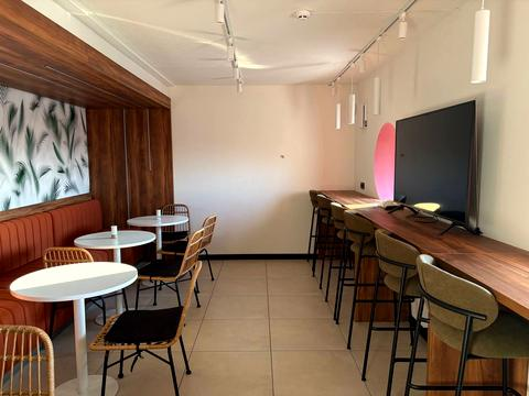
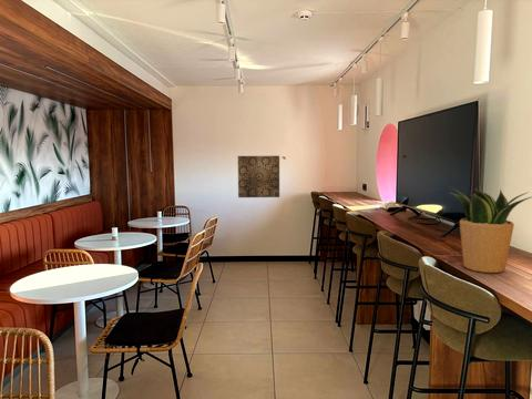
+ wall art (258, 176)
+ potted plant (485, 228)
